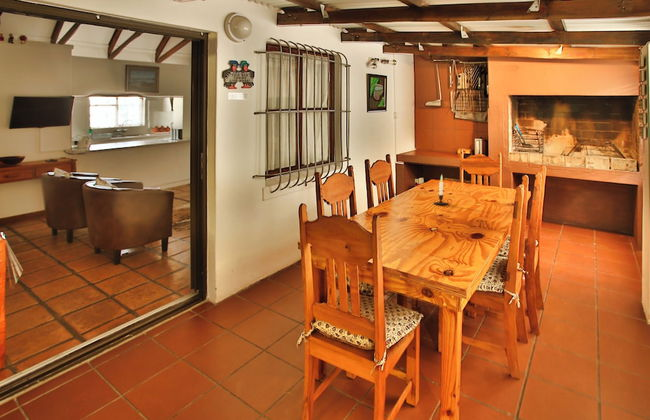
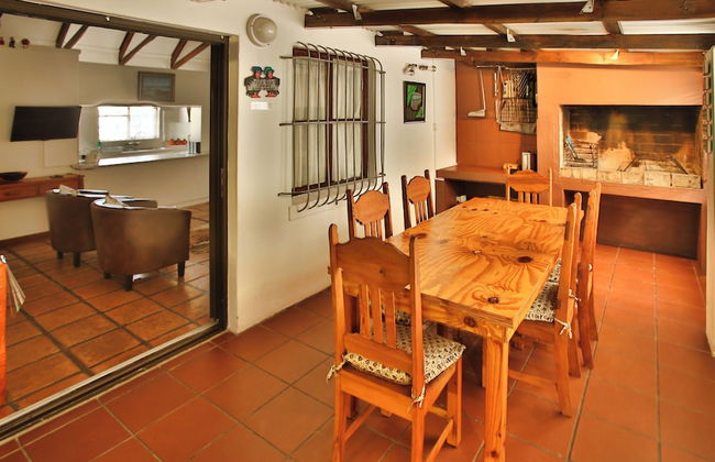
- candle (442, 189)
